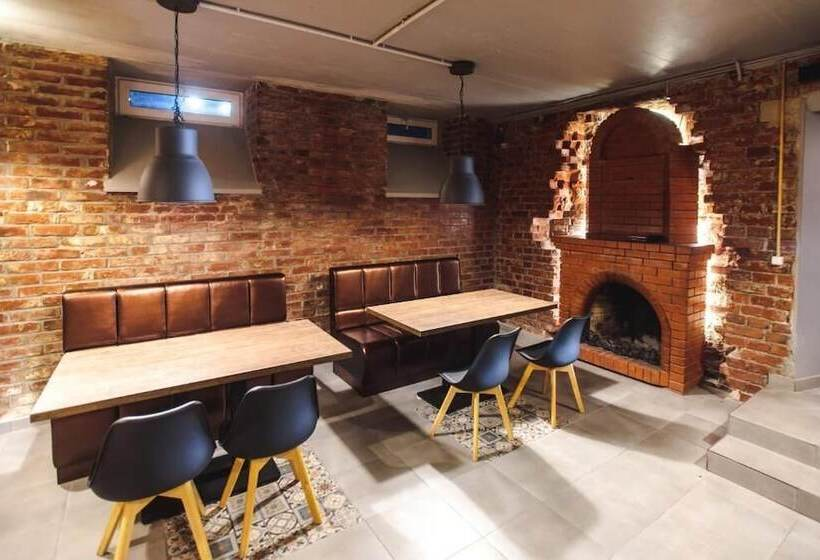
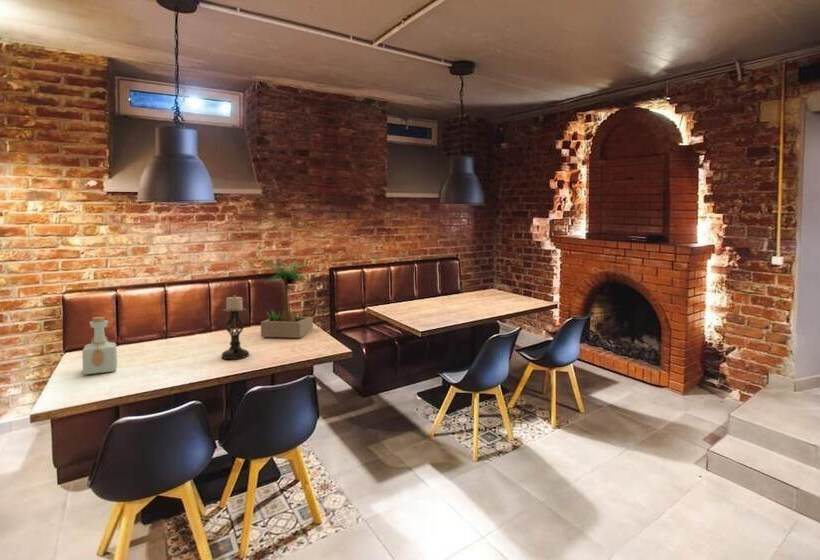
+ bottle (99, 344)
+ potted plant (284, 297)
+ candle holder (234, 325)
